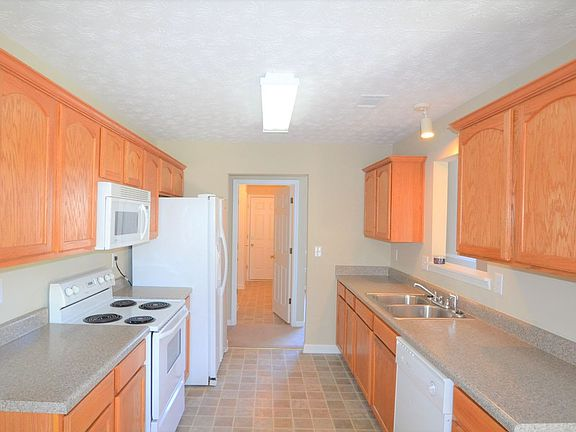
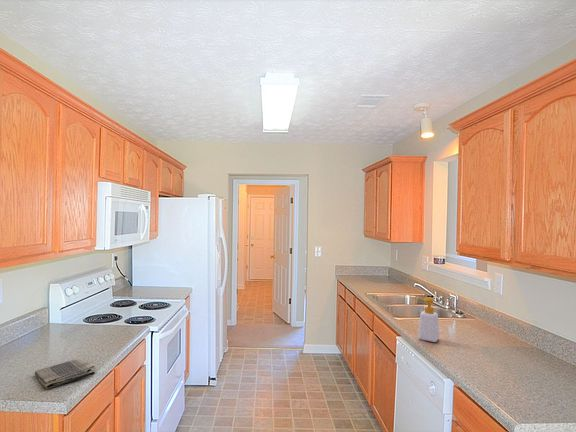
+ soap bottle (424, 317)
+ dish towel (65, 371)
